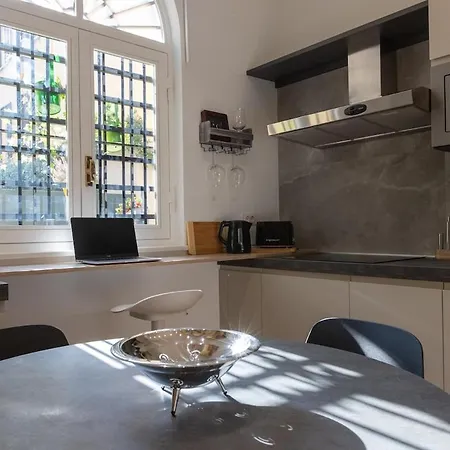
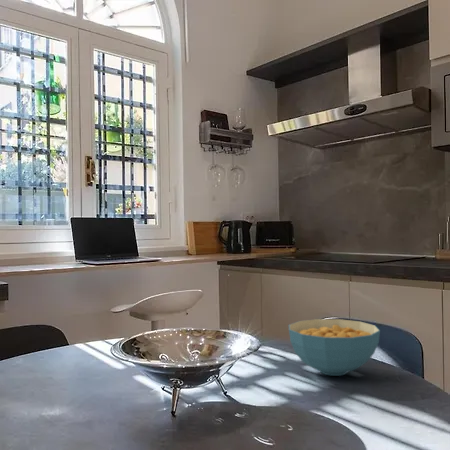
+ cereal bowl (333, 349)
